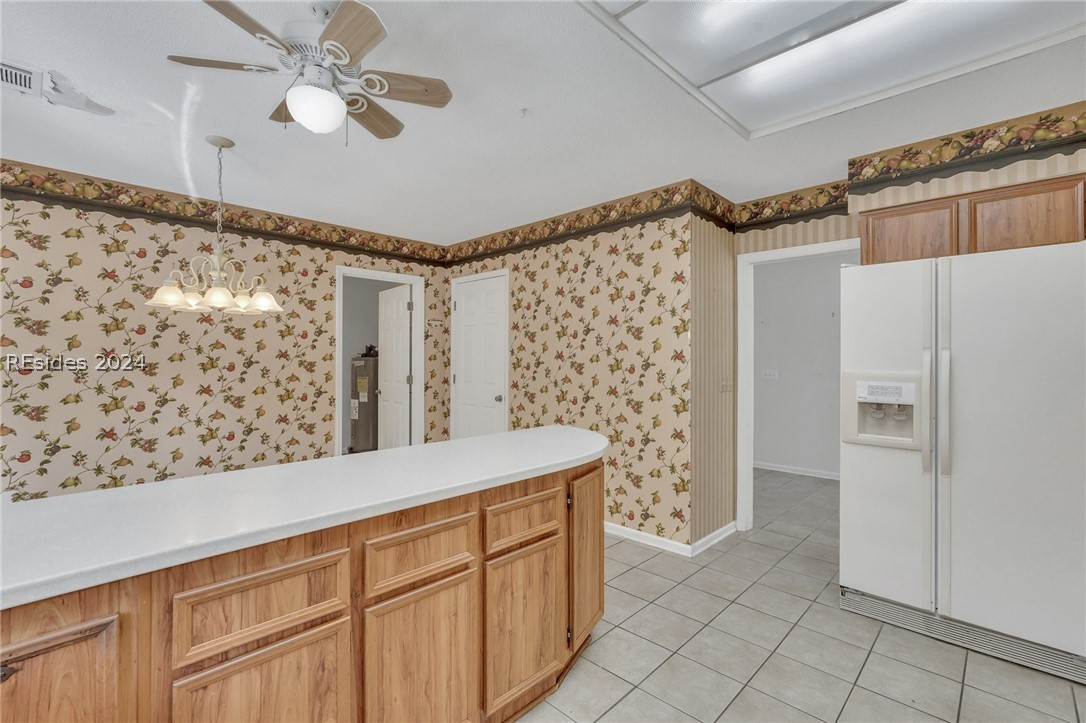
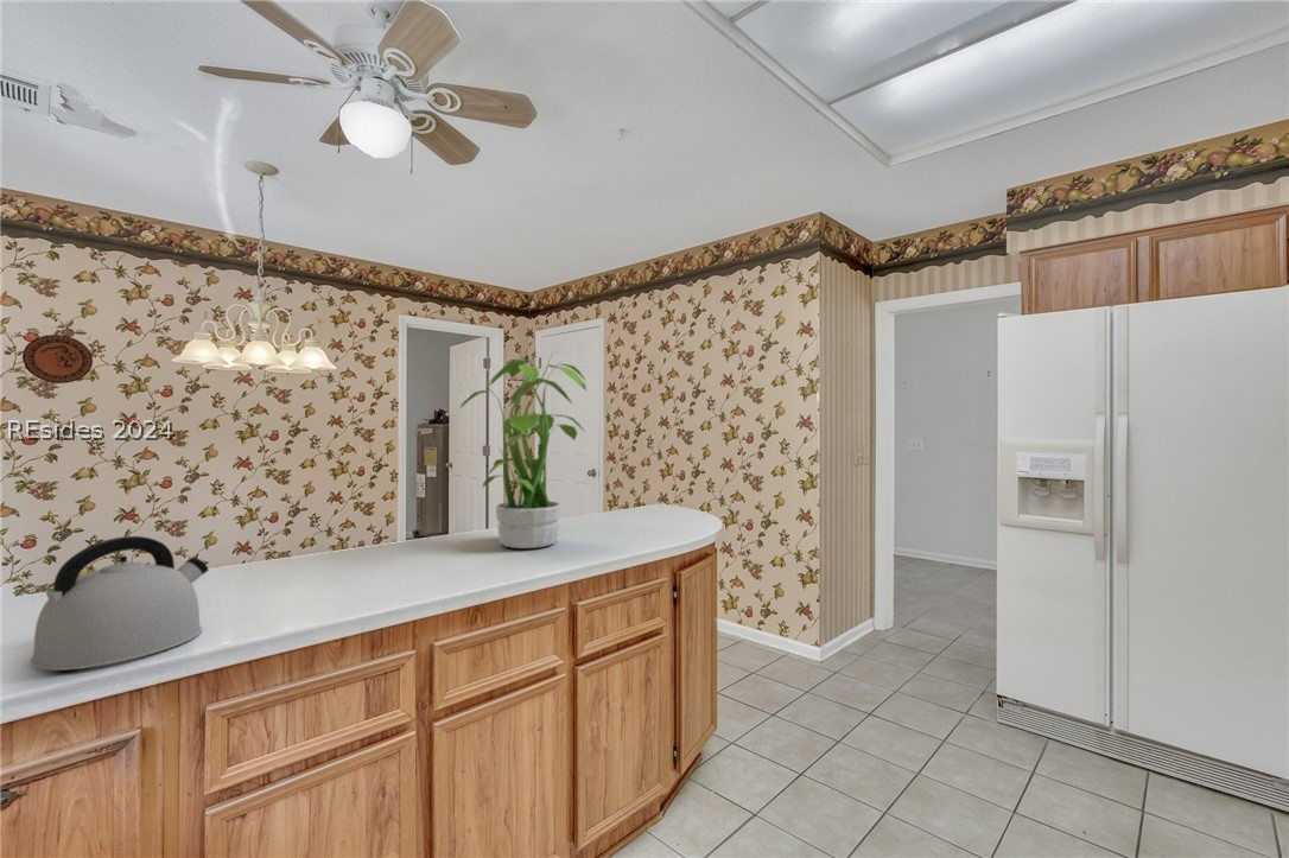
+ kettle (129, 589)
+ decorative plate (58, 358)
+ potted plant (541, 449)
